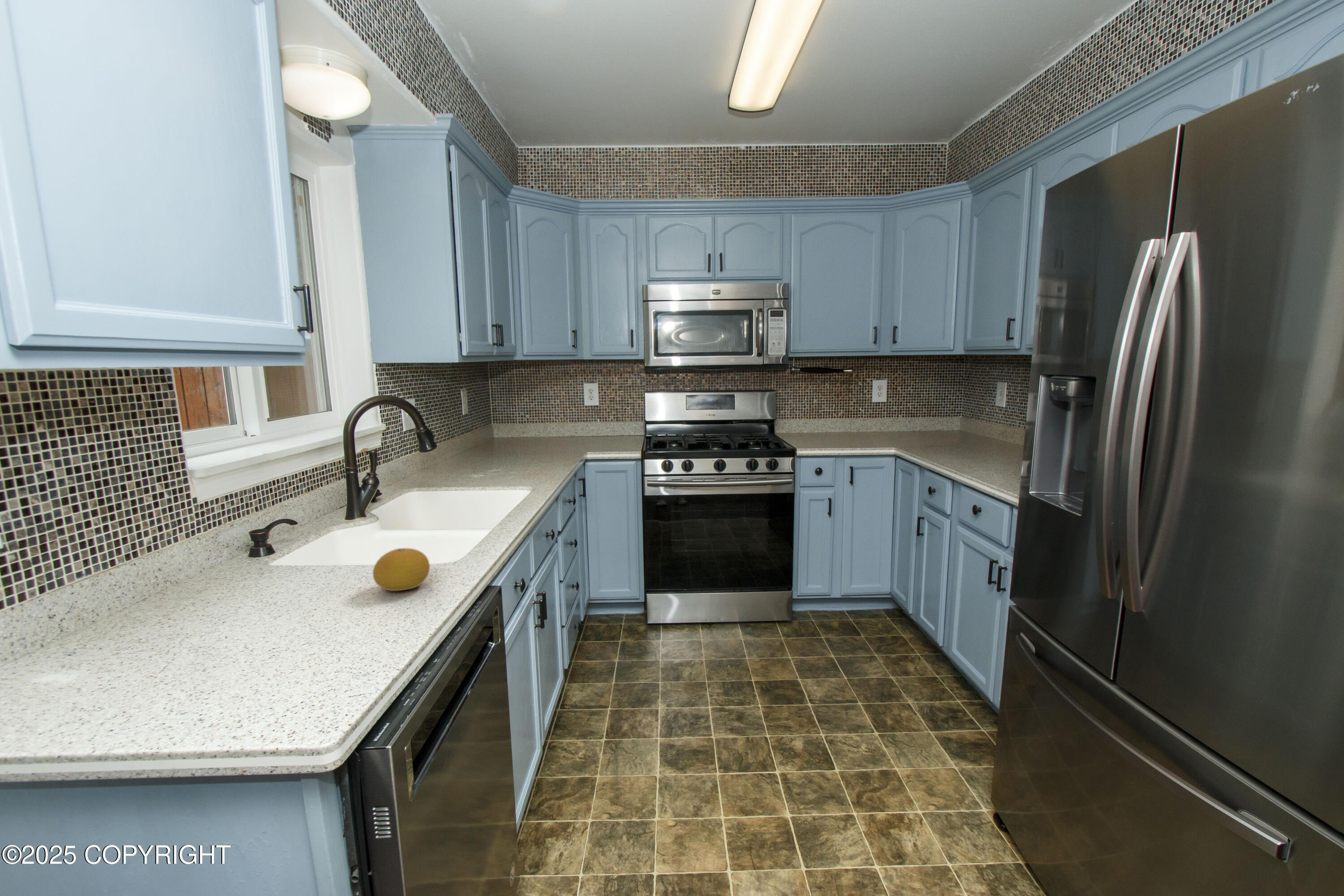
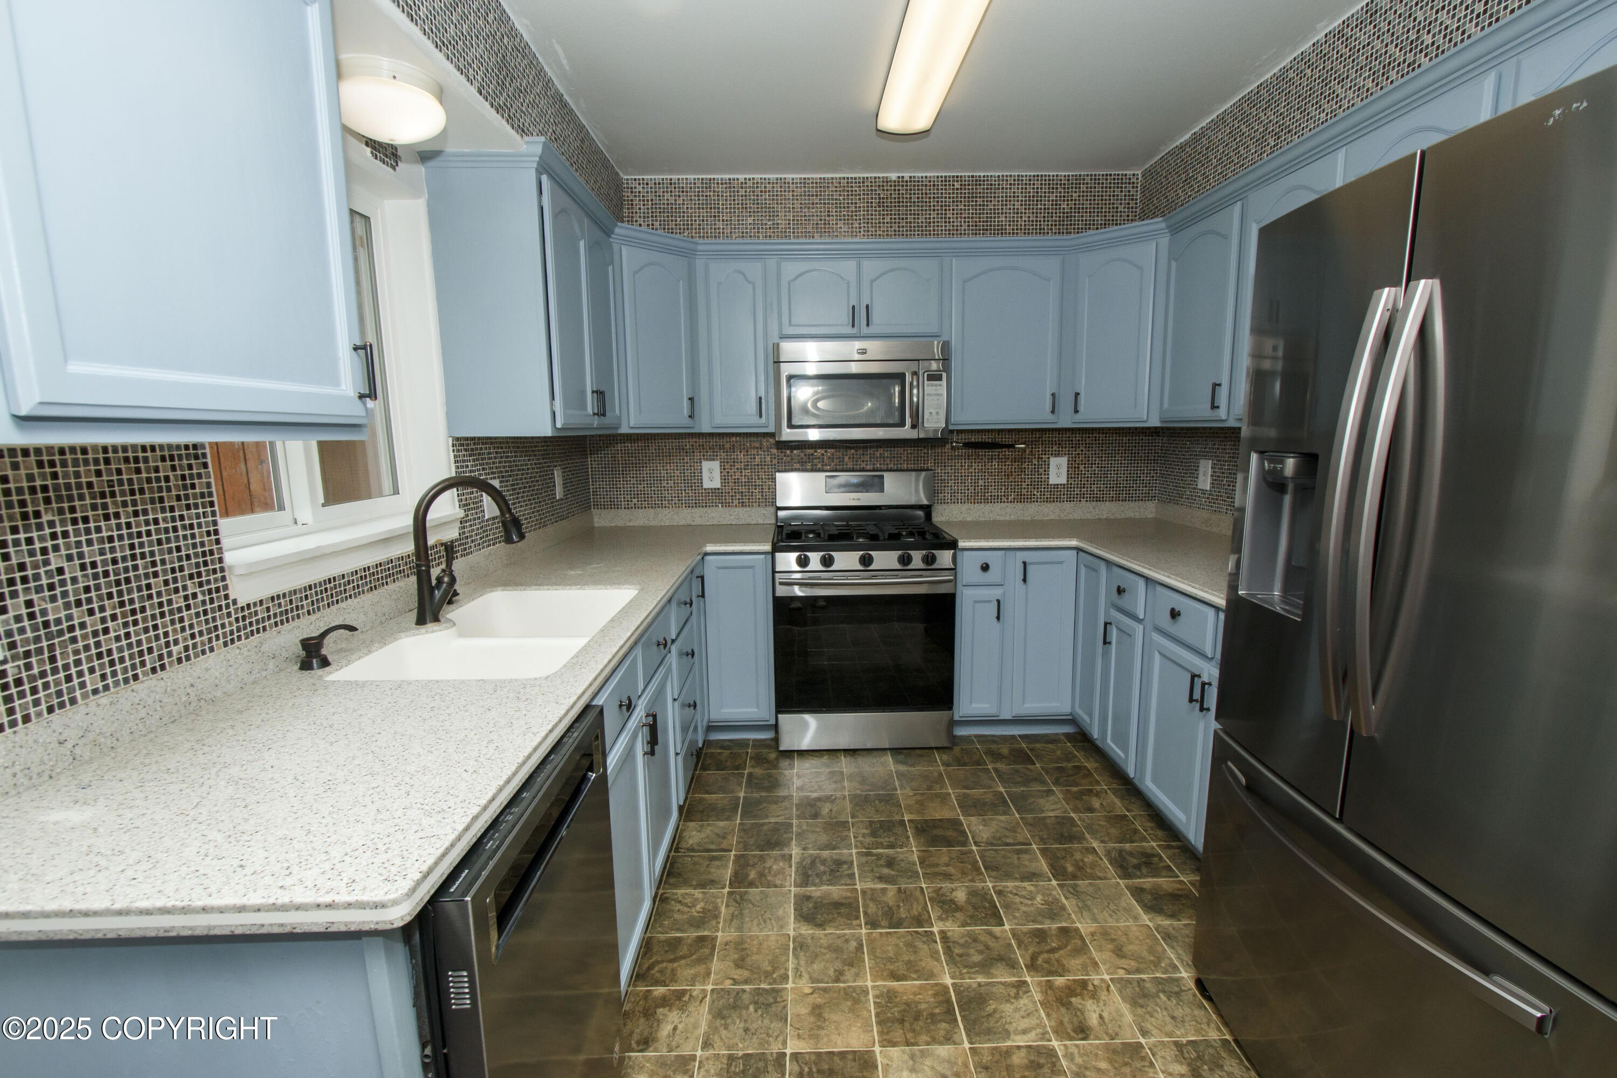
- fruit (402, 568)
